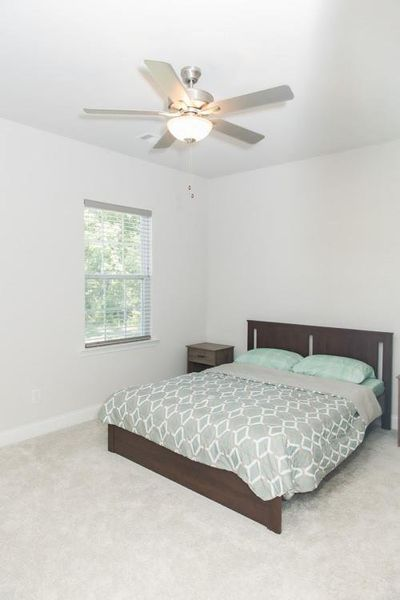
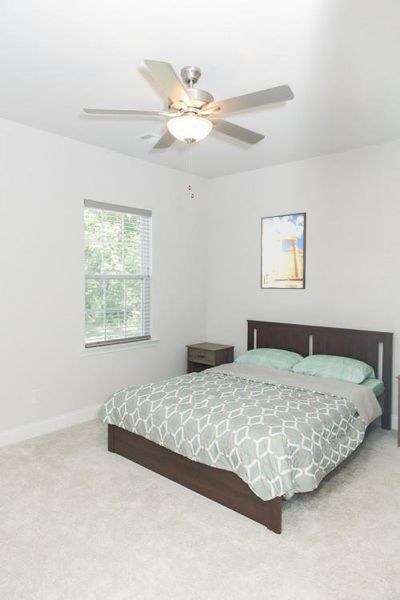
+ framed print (282, 252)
